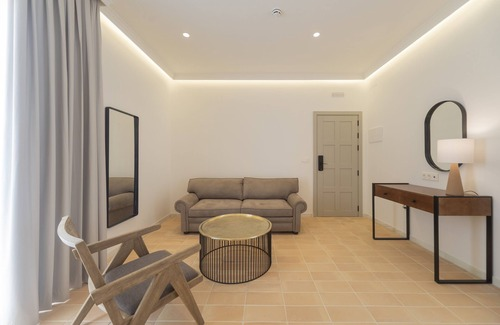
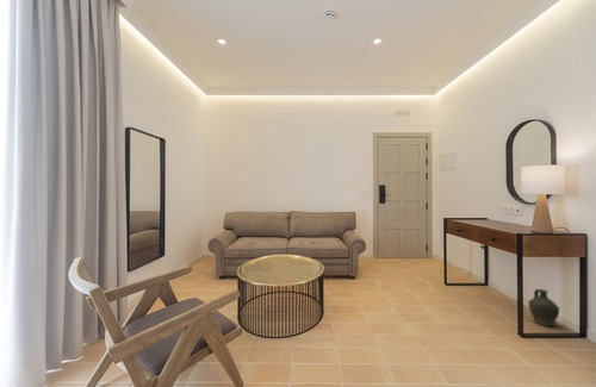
+ ceramic jug (542, 306)
